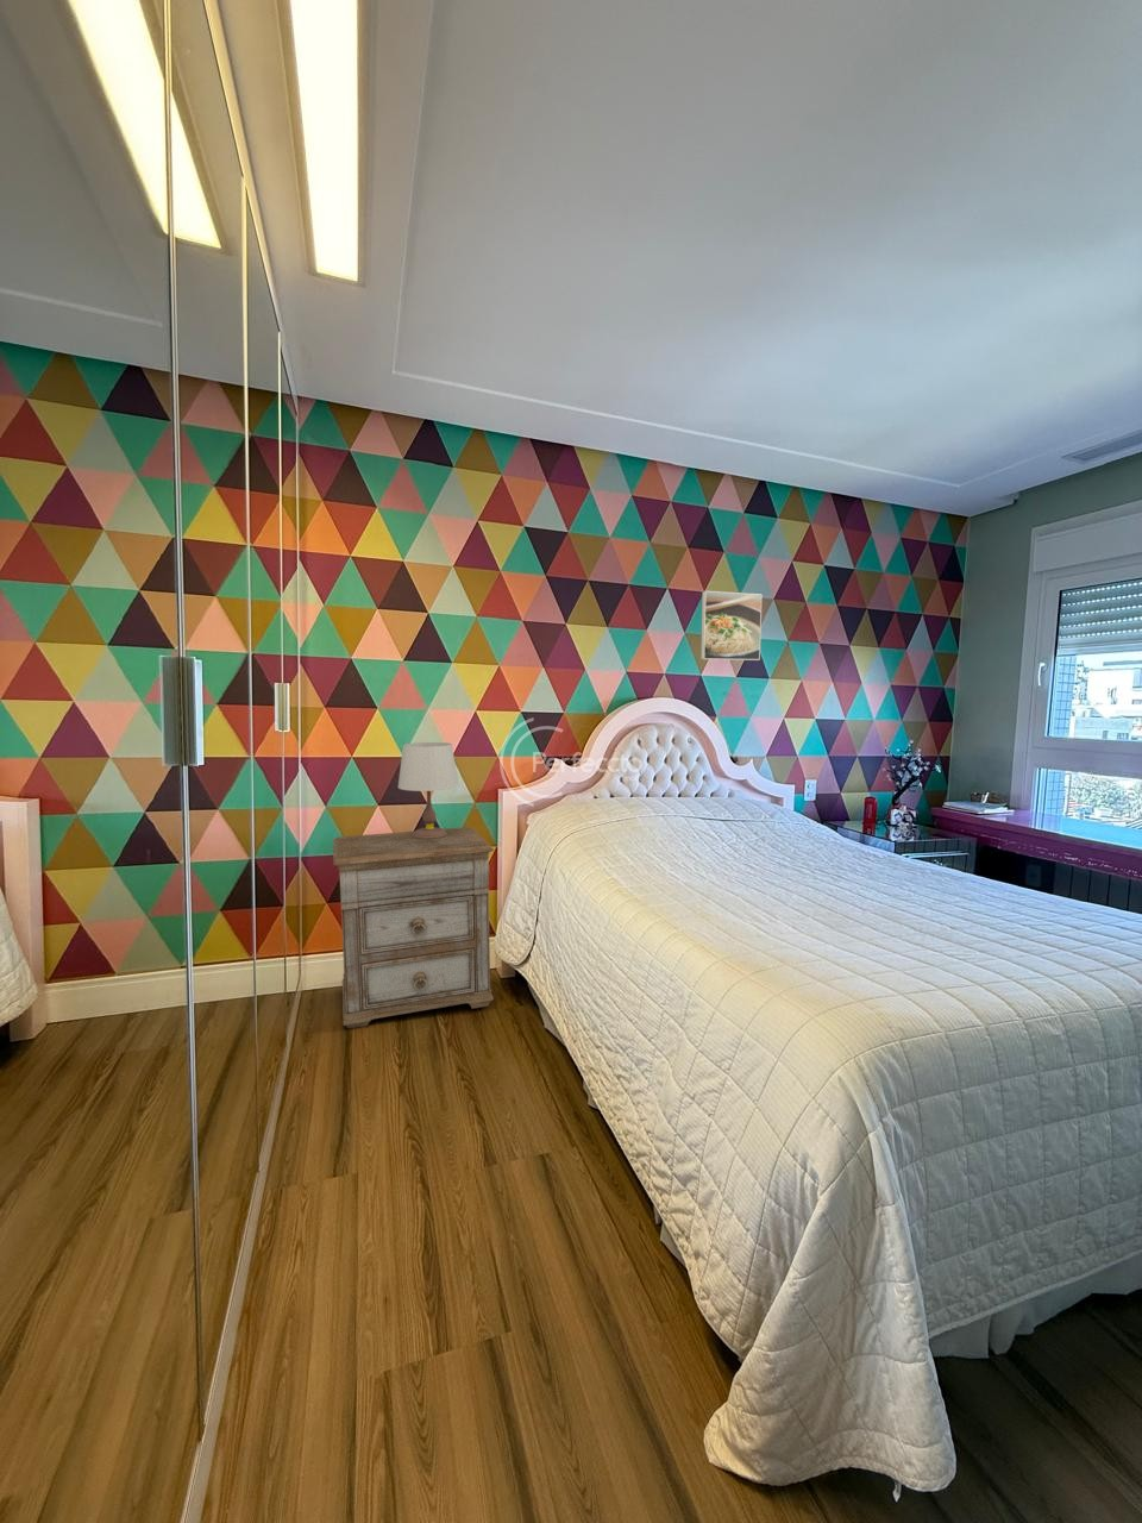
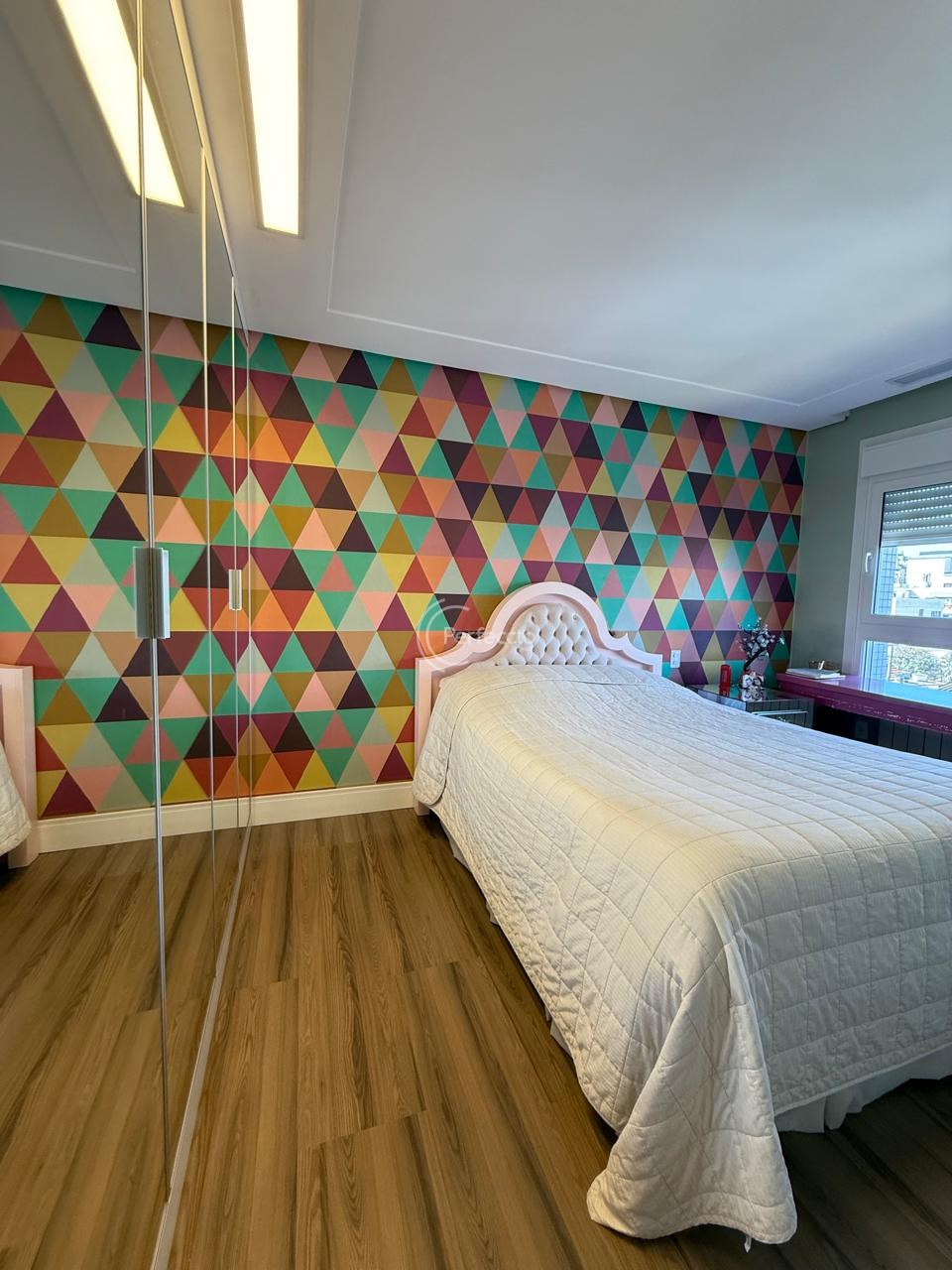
- table lamp (428, 789)
- nightstand (413, 920)
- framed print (731, 626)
